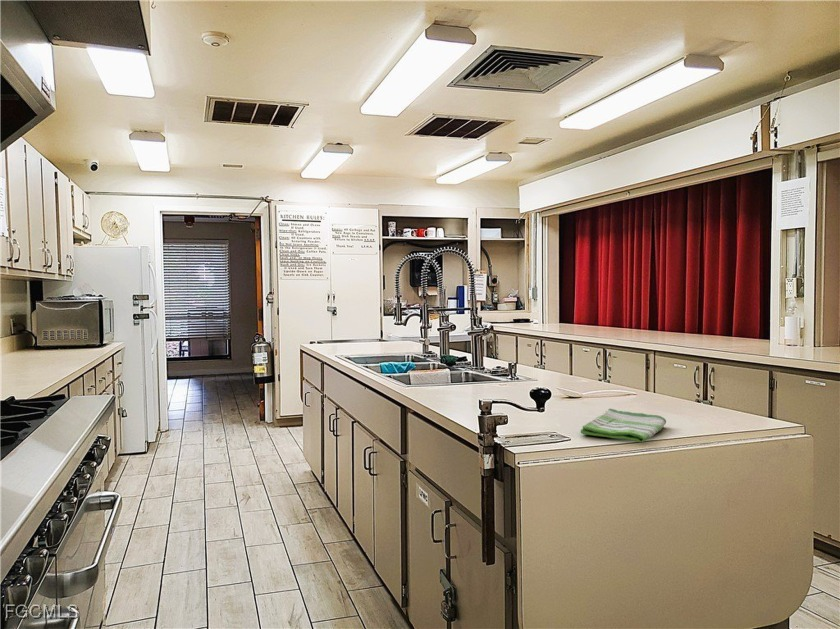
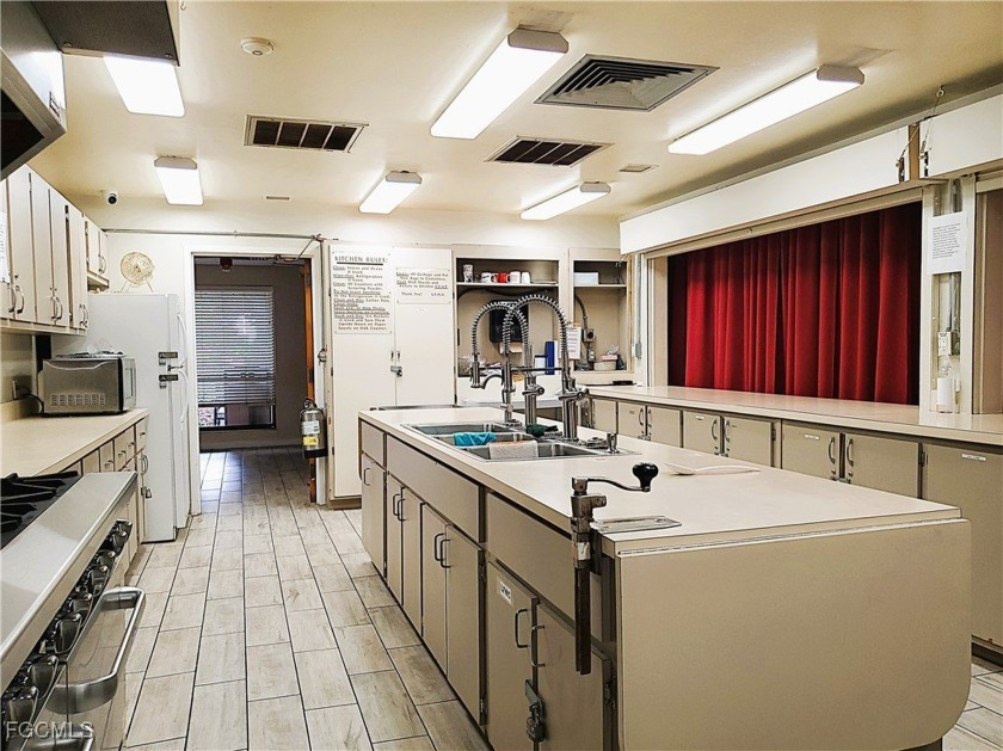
- dish towel (624, 424)
